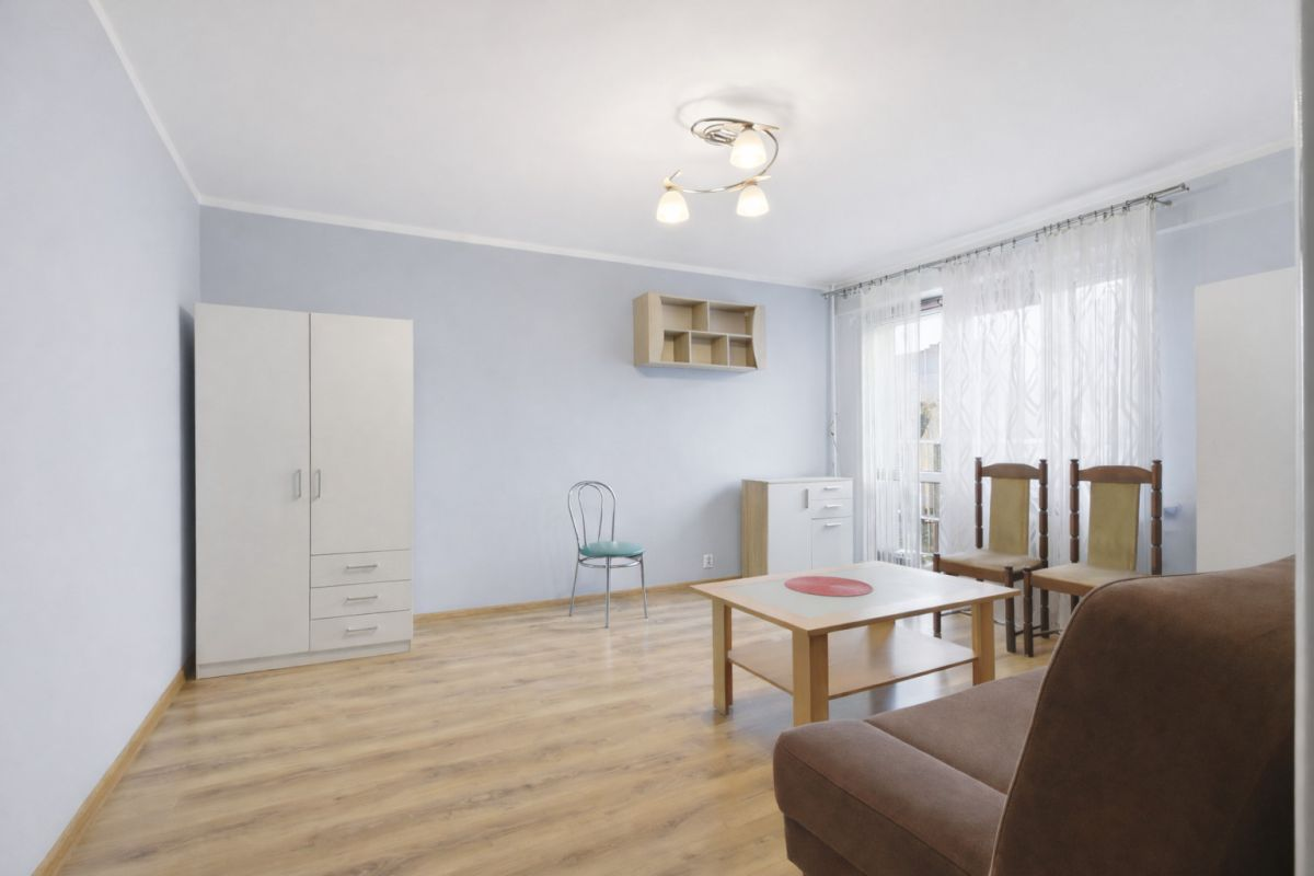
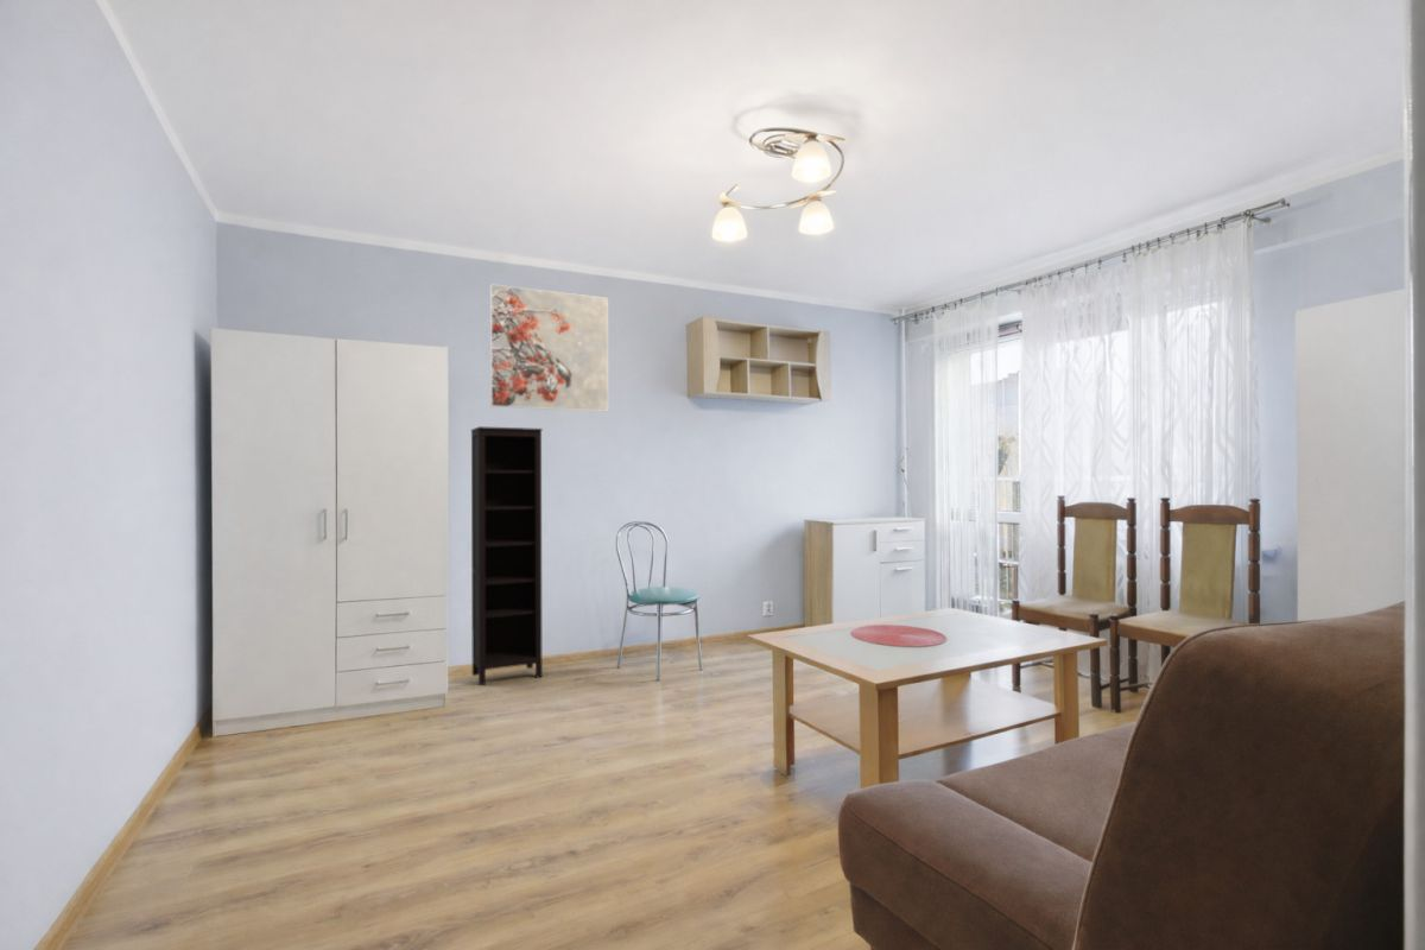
+ bookcase (506, 552)
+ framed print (551, 350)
